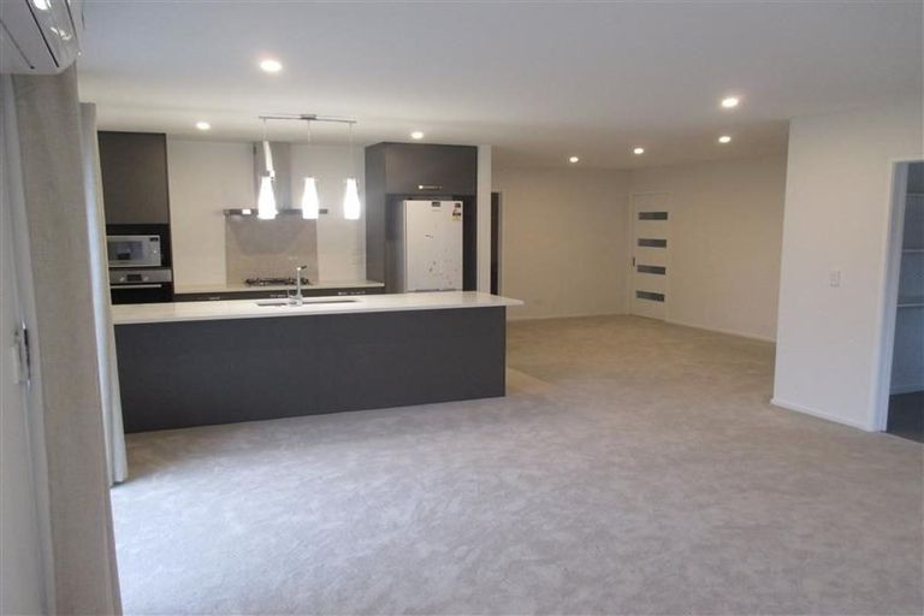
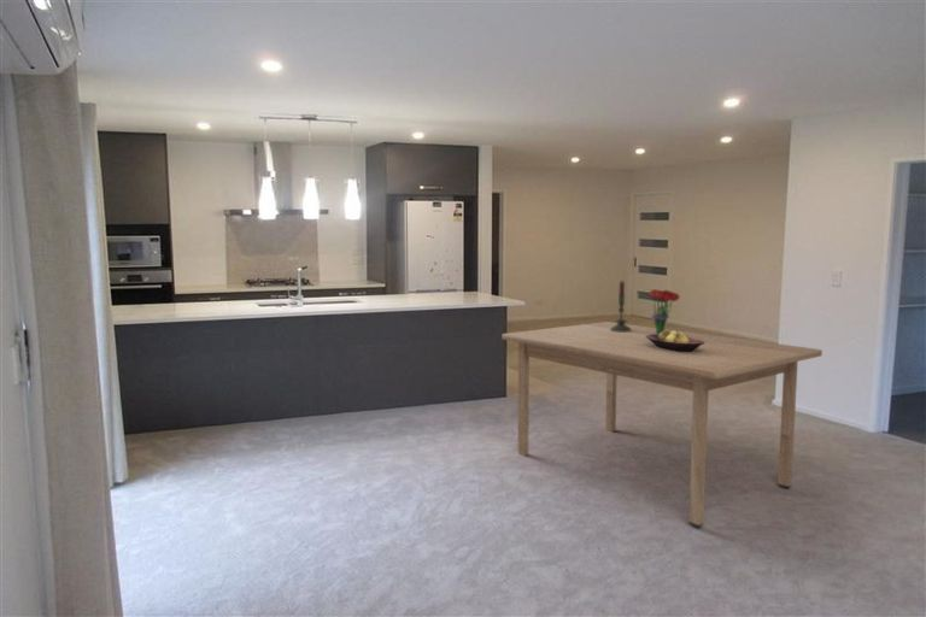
+ bouquet (662, 312)
+ fruit bowl (674, 339)
+ table (652, 382)
+ candle (621, 305)
